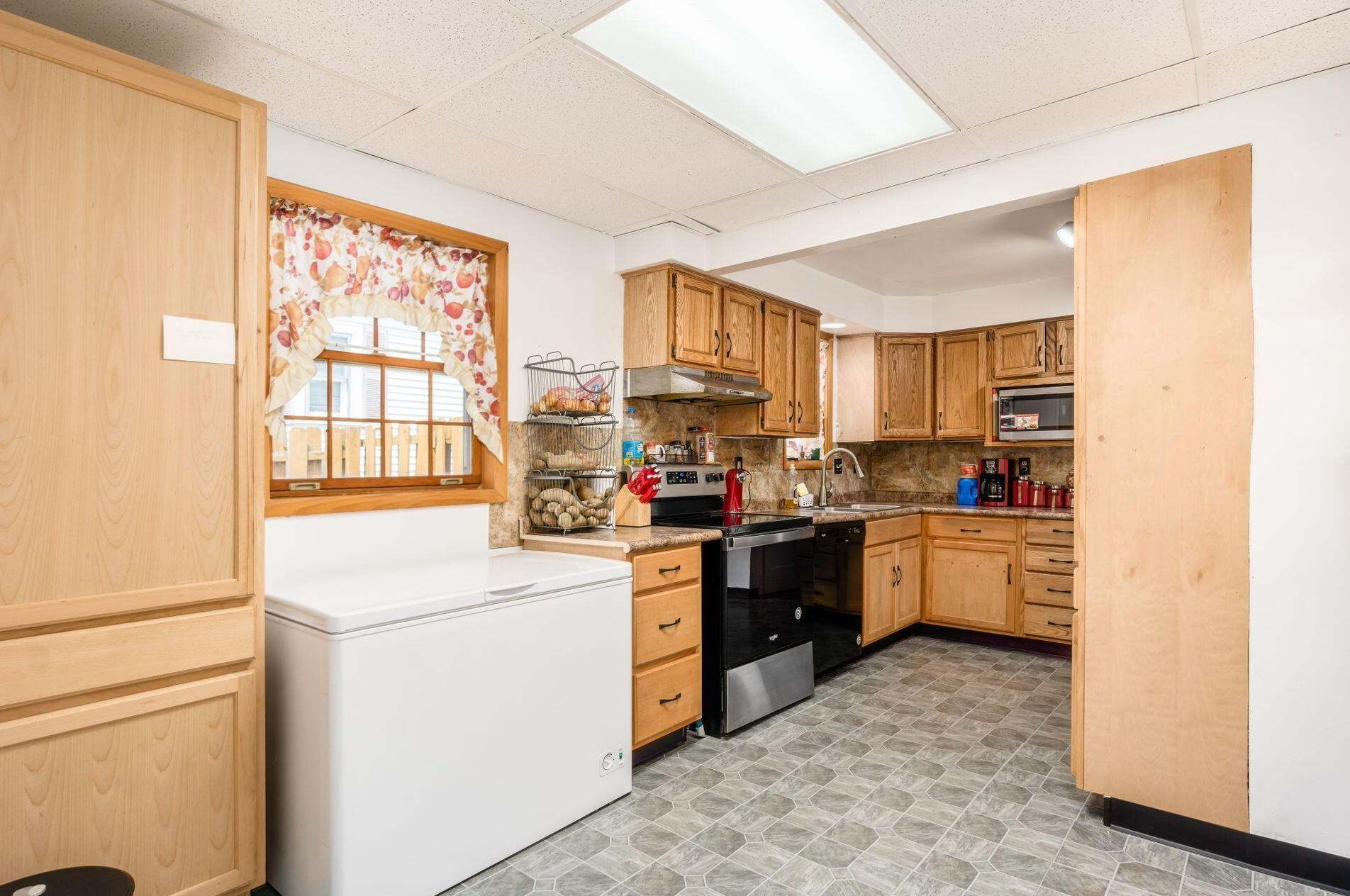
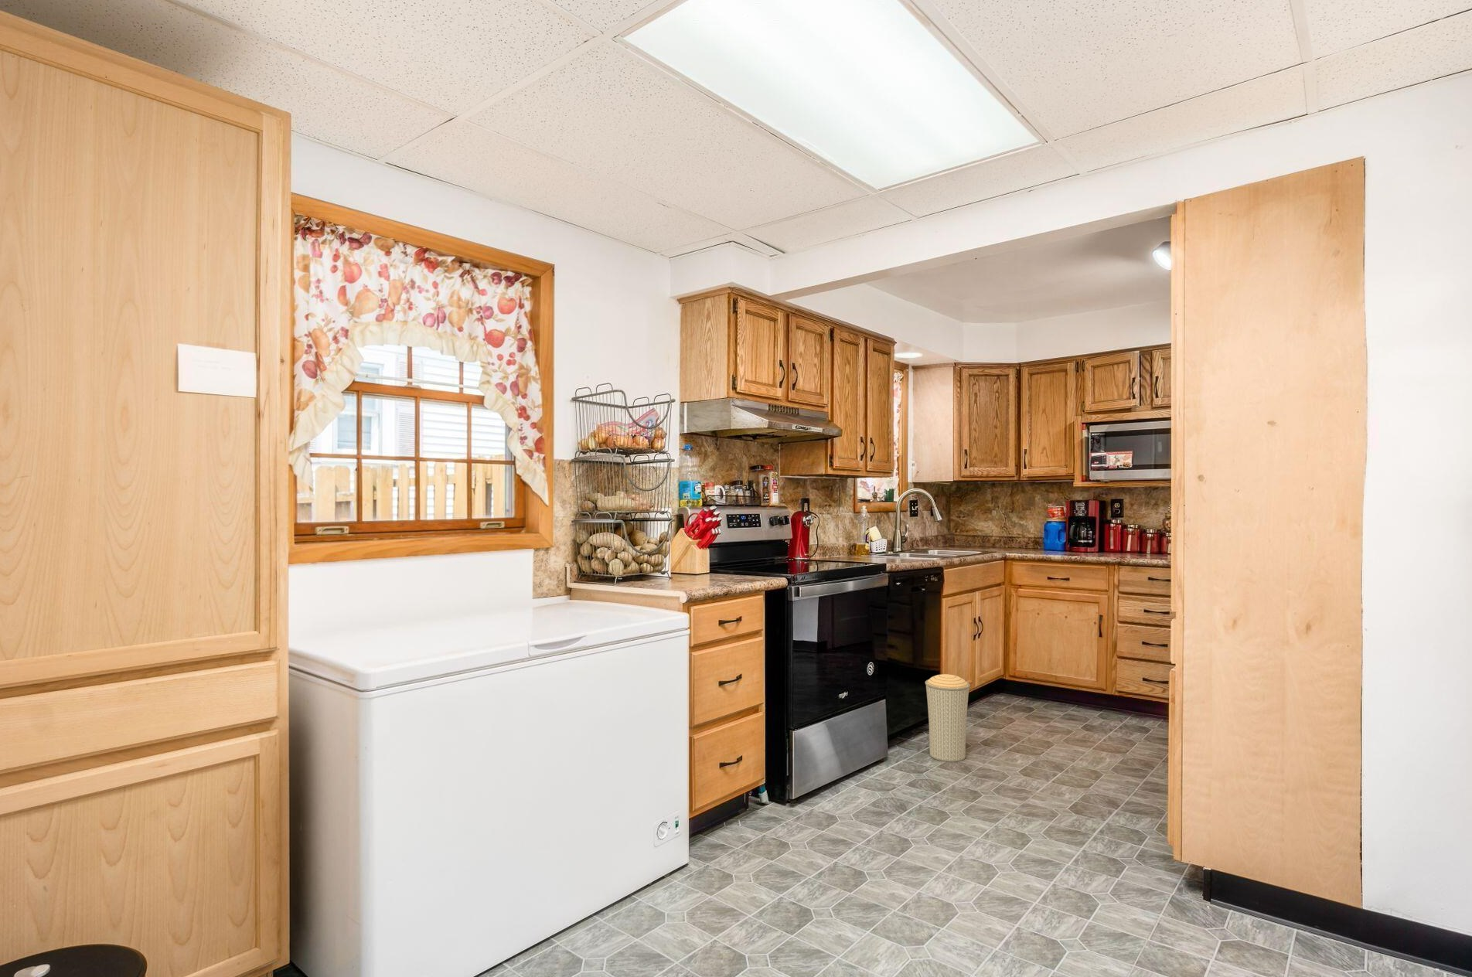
+ trash can (948, 715)
